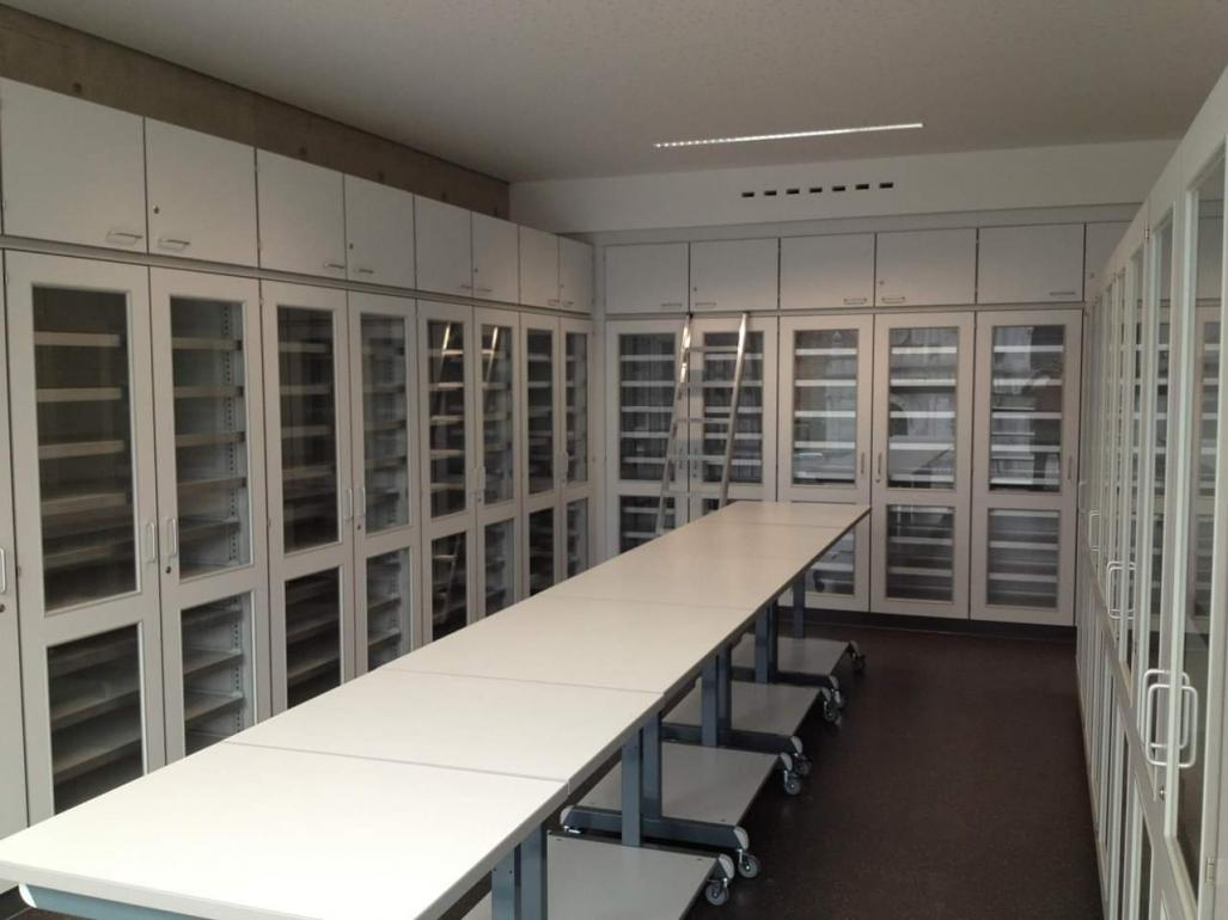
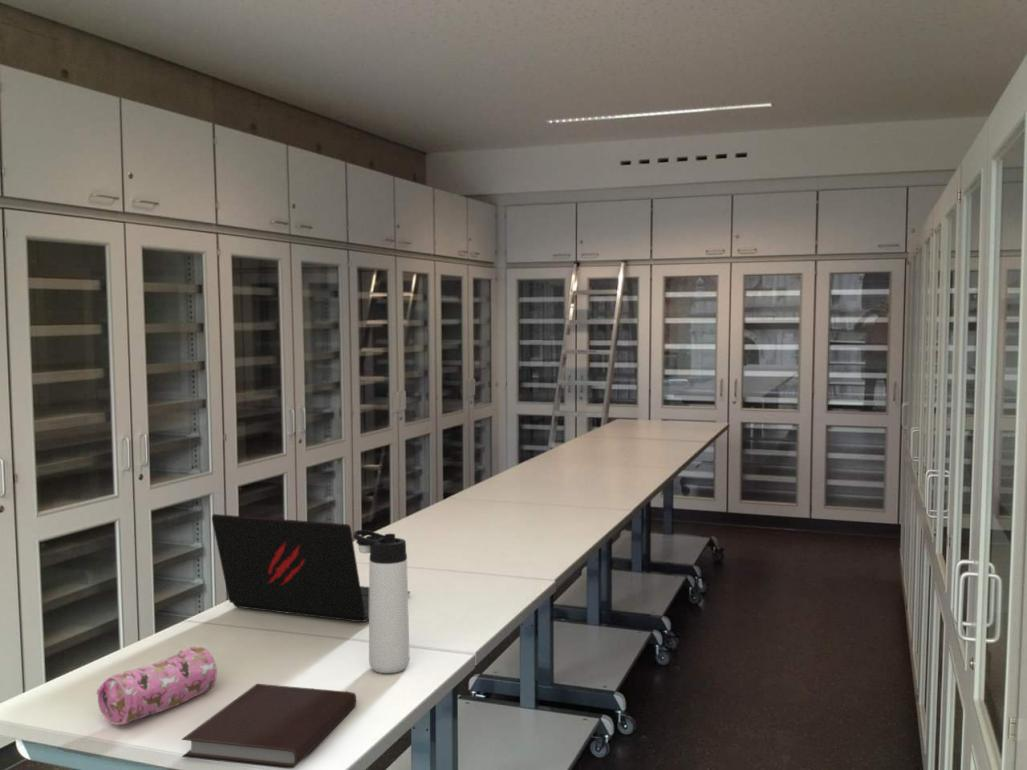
+ thermos bottle (380, 599)
+ pencil case (158, 684)
+ laptop (314, 557)
+ notebook (274, 722)
